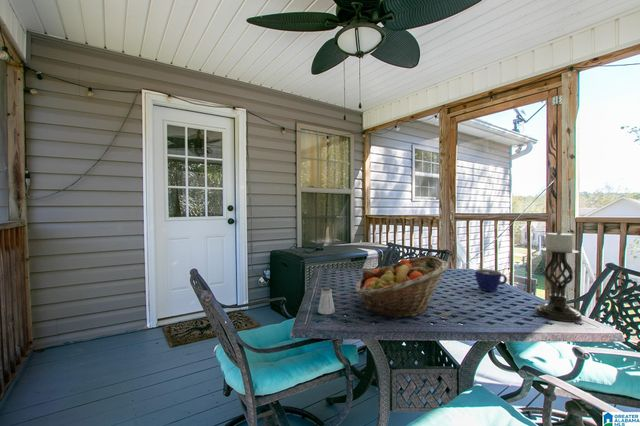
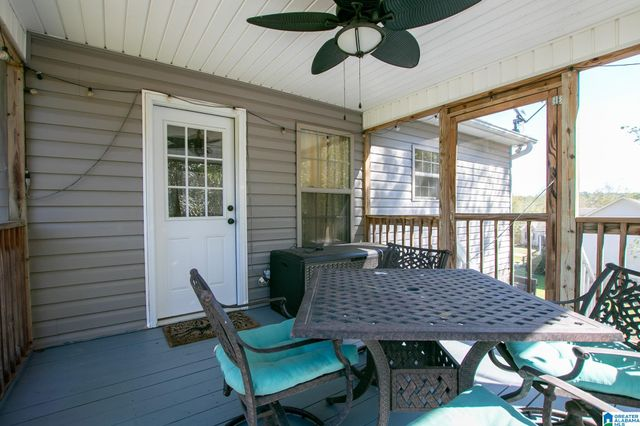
- candle holder (560, 271)
- fruit basket (399, 282)
- saltshaker (326, 299)
- cup (491, 280)
